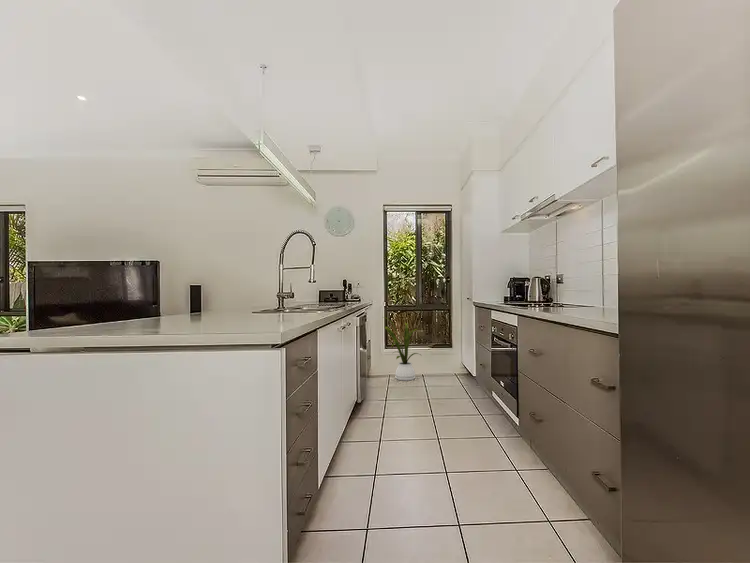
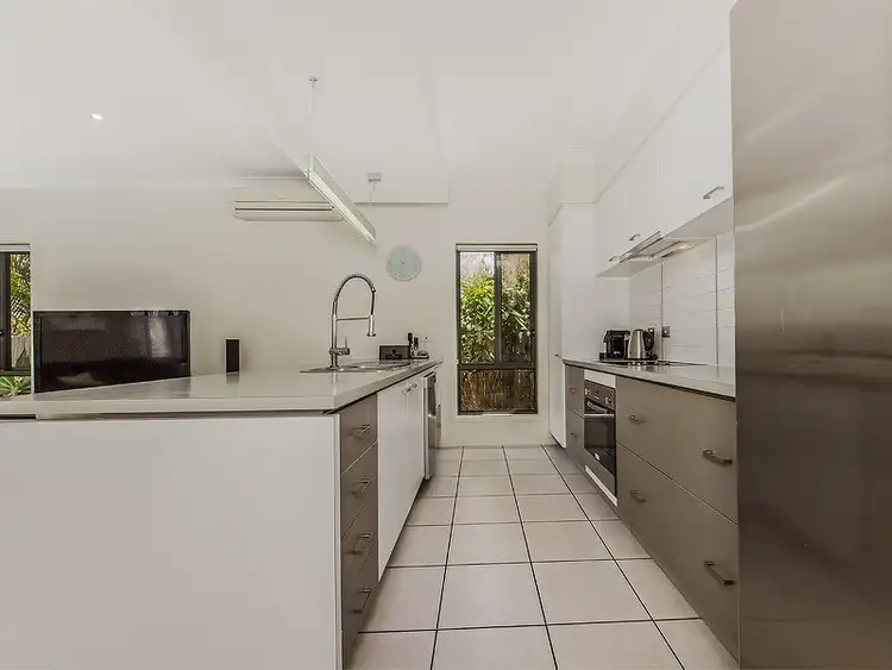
- house plant (402, 347)
